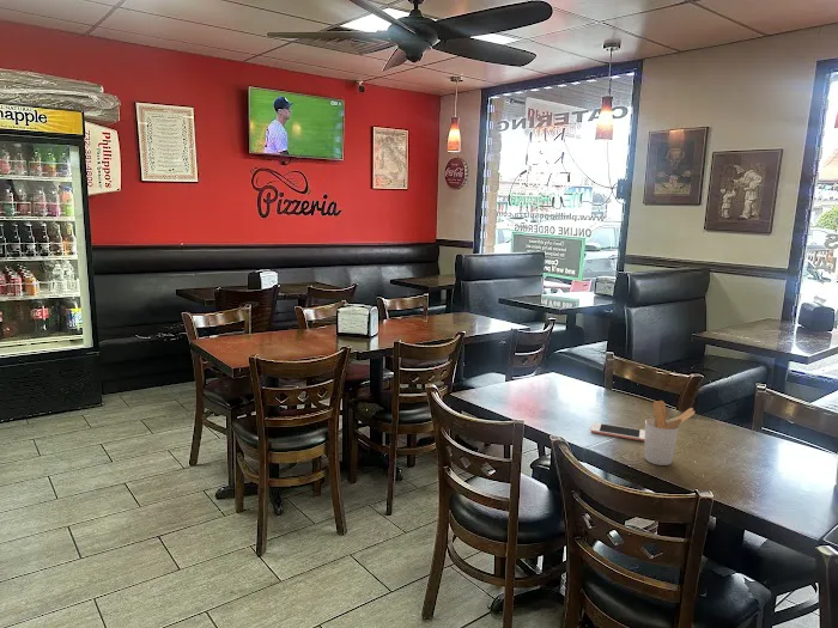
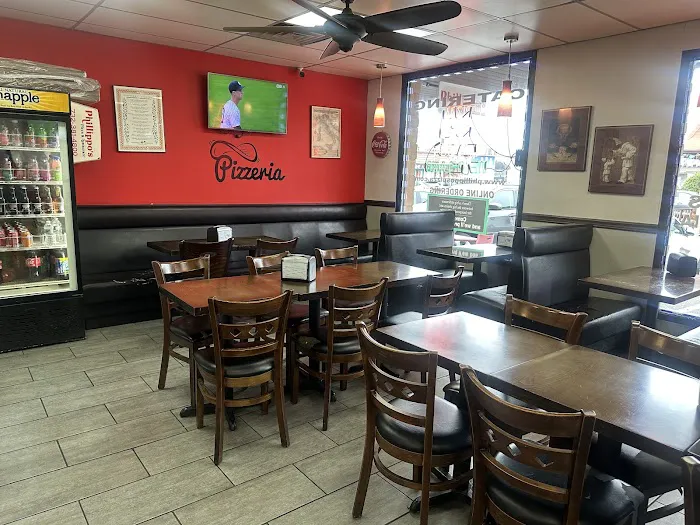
- cell phone (618, 431)
- utensil holder (669, 433)
